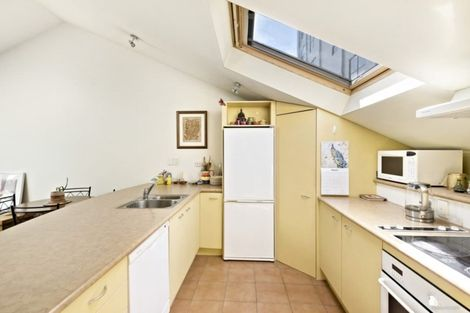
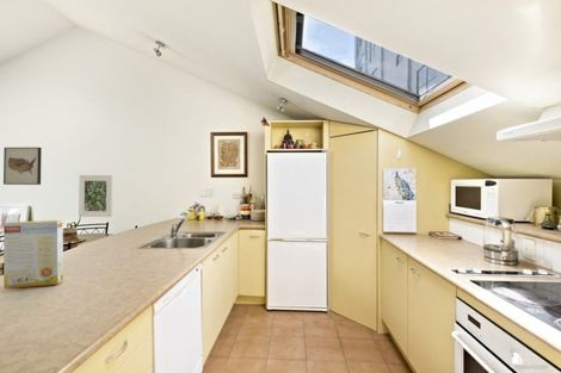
+ cereal box (33, 253)
+ wall art (21, 166)
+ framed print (95, 195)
